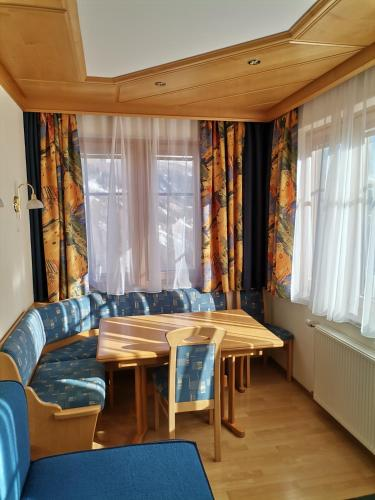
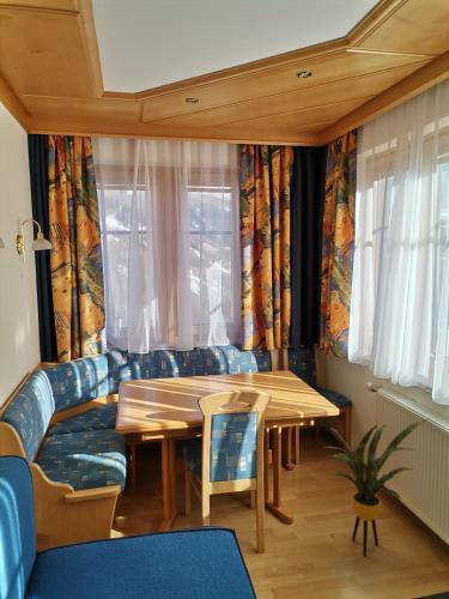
+ house plant (375, 486)
